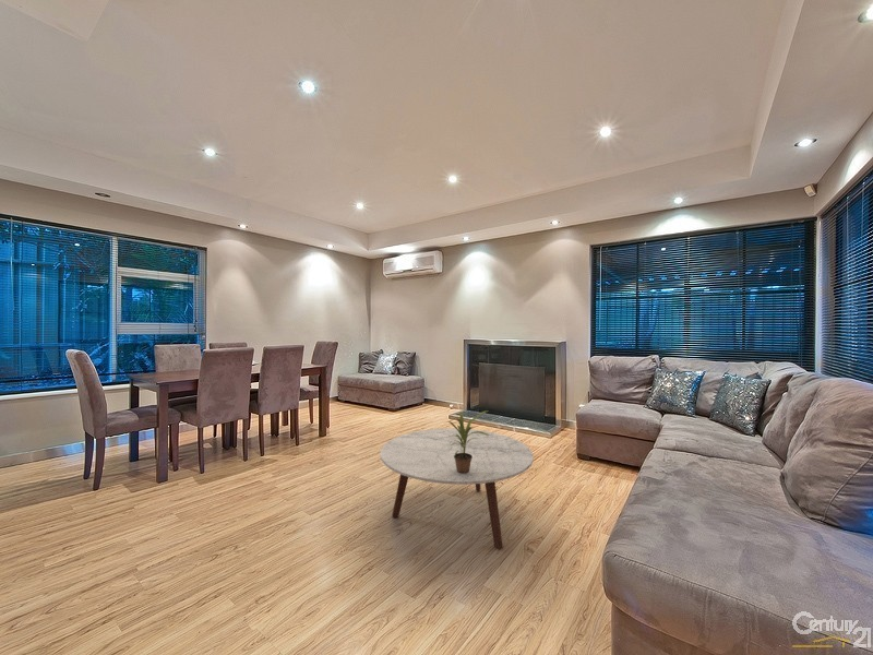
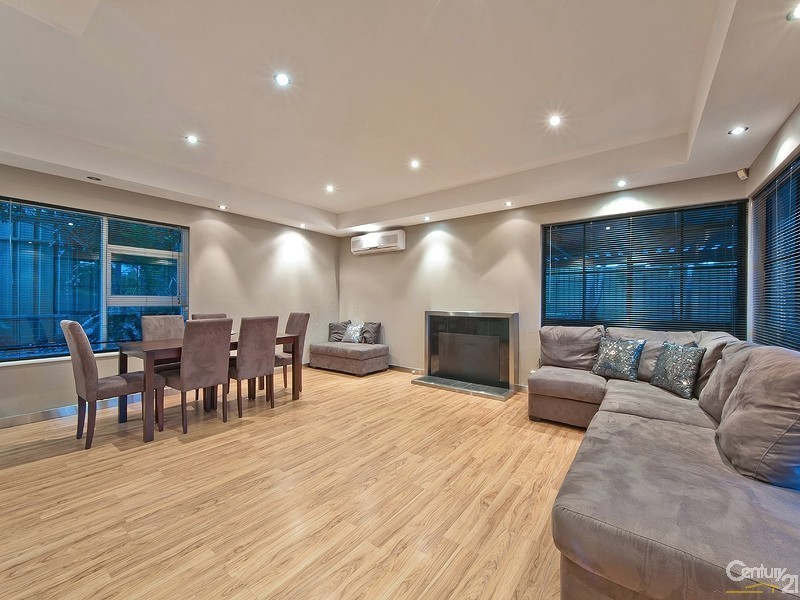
- potted plant (463, 441)
- coffee table (455, 481)
